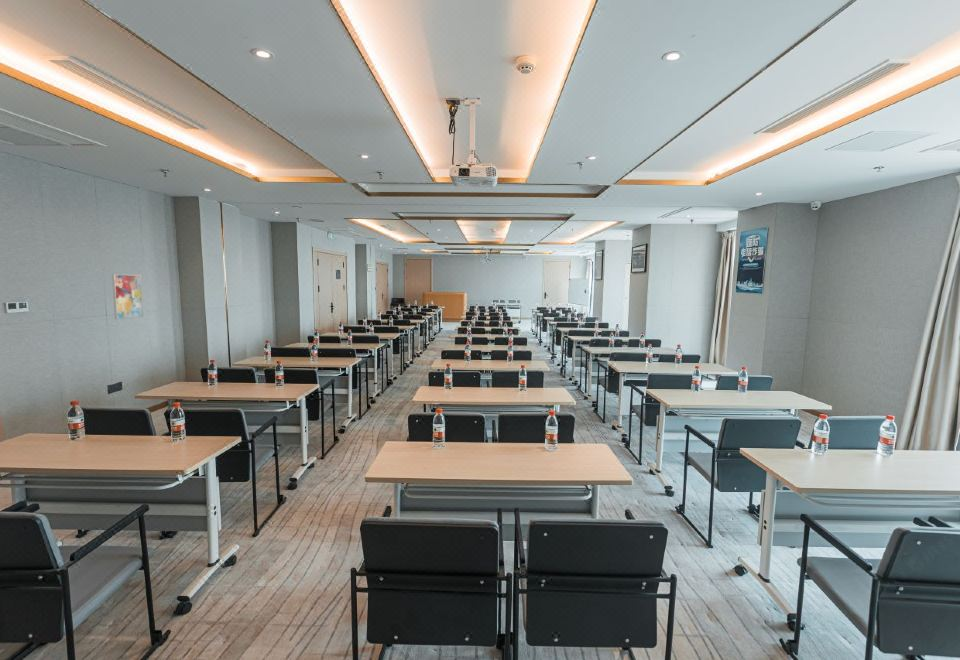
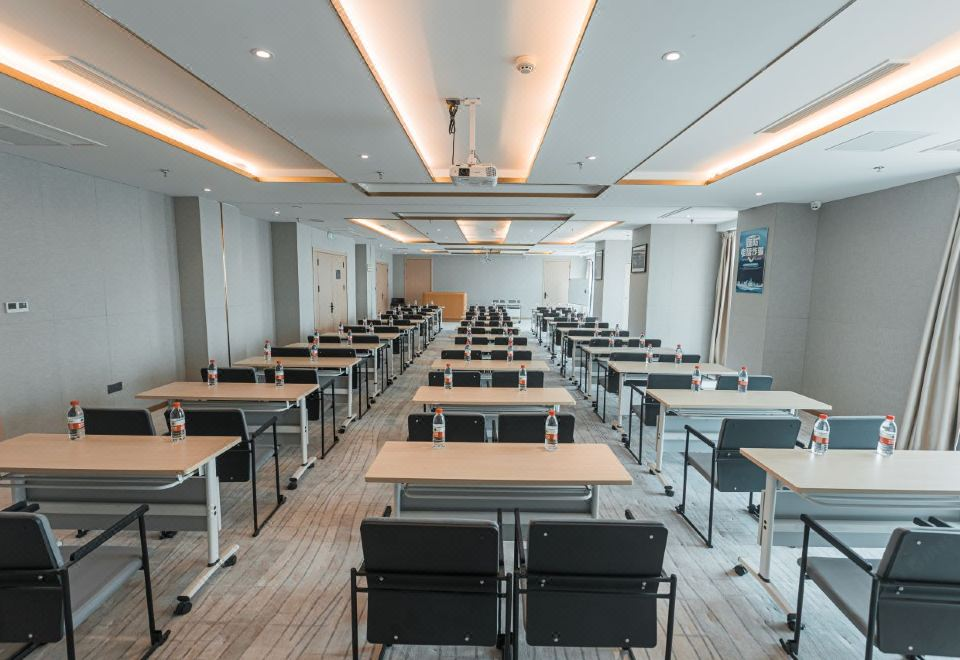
- wall art (128, 296)
